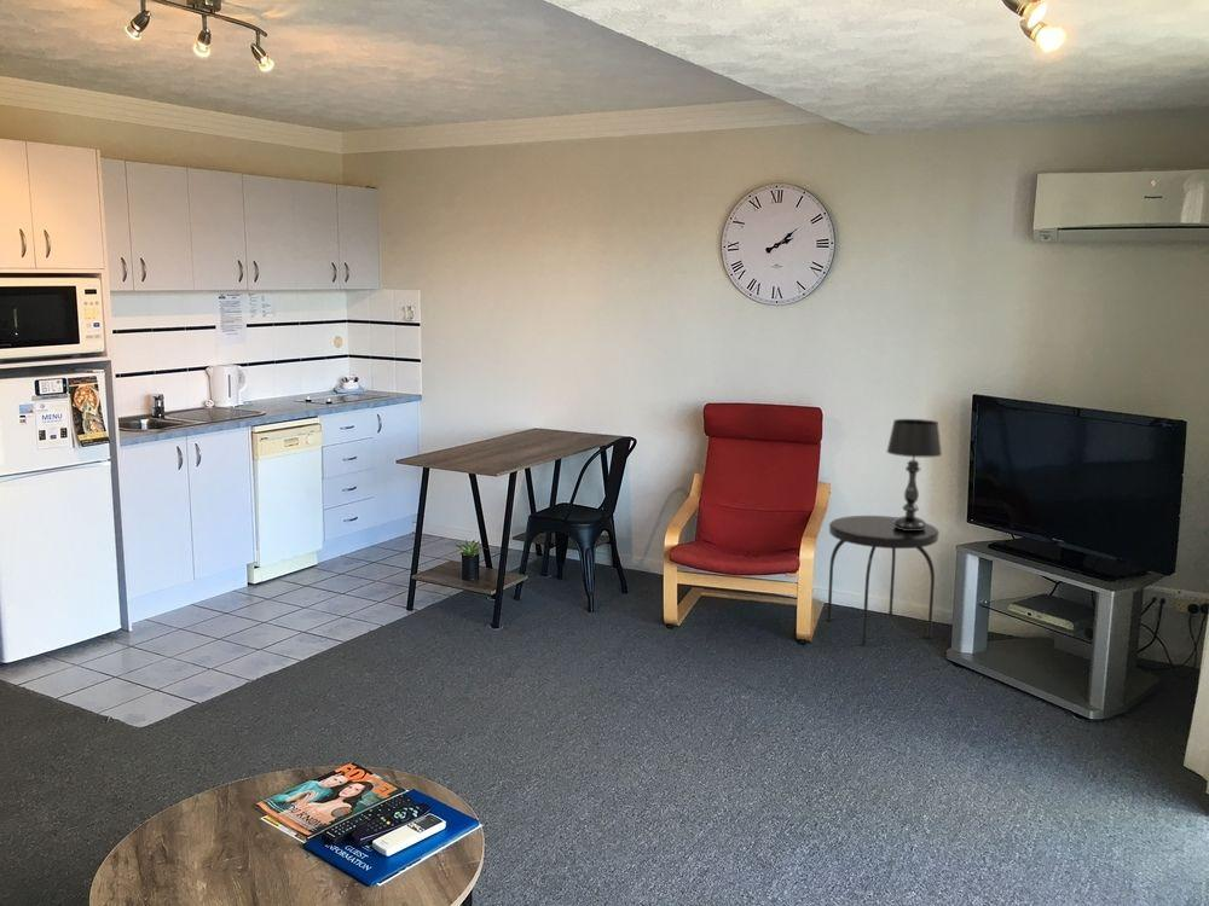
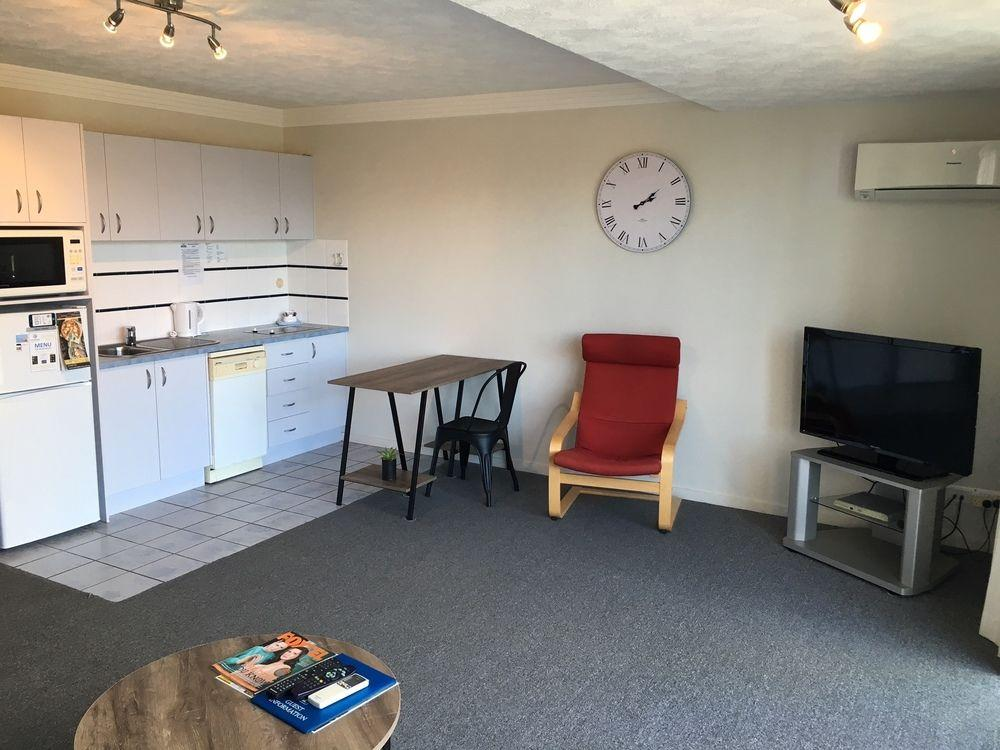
- side table (891, 577)
- table lamp (912, 475)
